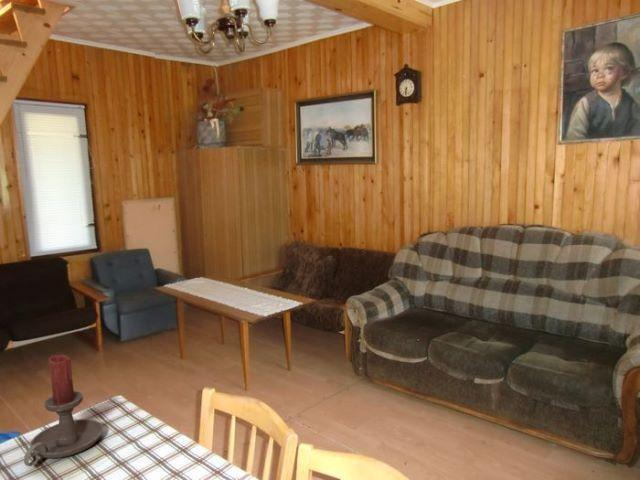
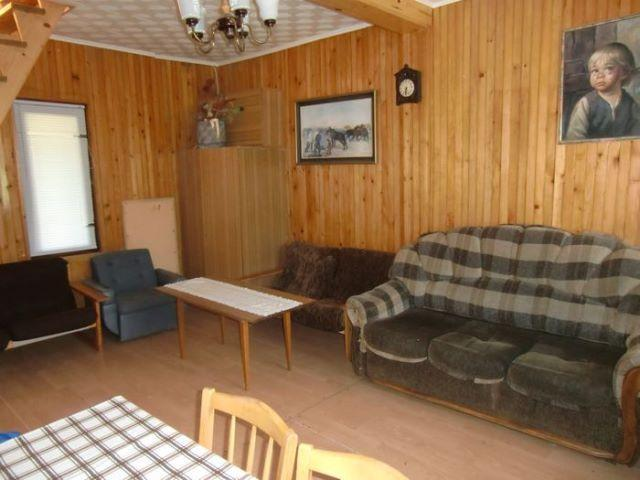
- candle holder (56, 404)
